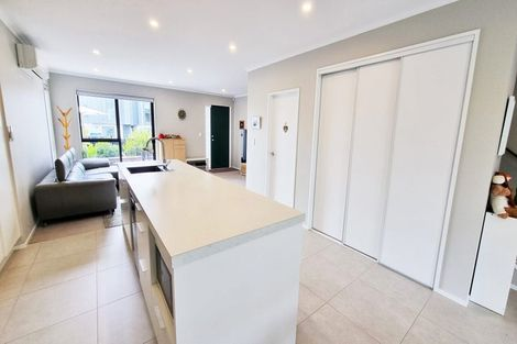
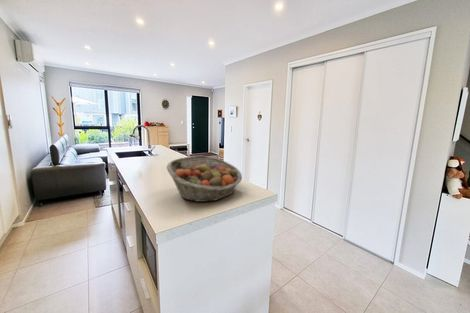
+ fruit basket (206, 176)
